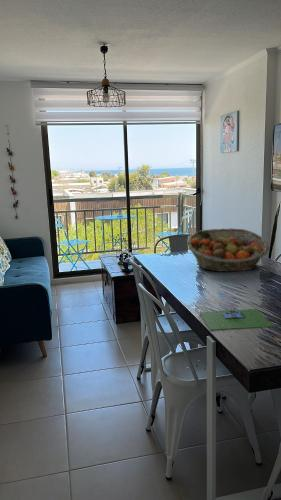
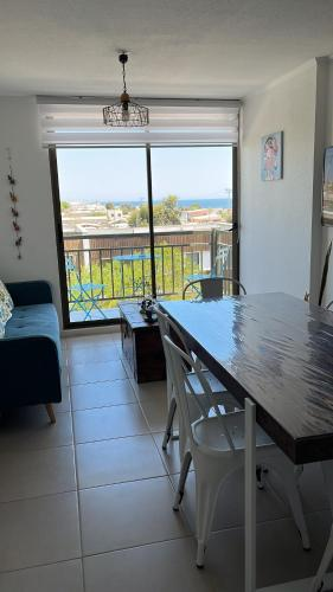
- fruit basket (226, 249)
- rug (234, 315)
